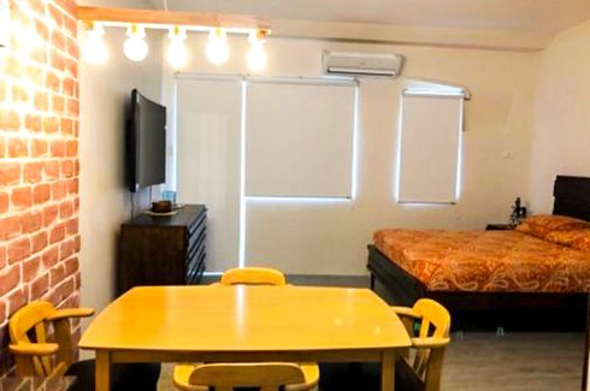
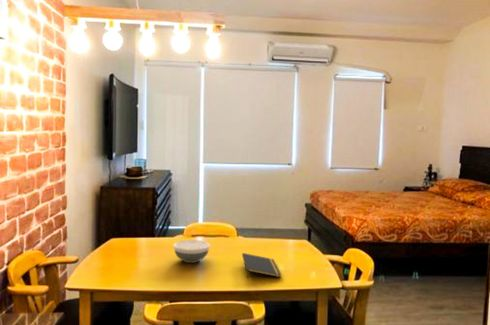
+ notepad (260, 264)
+ bowl (191, 252)
